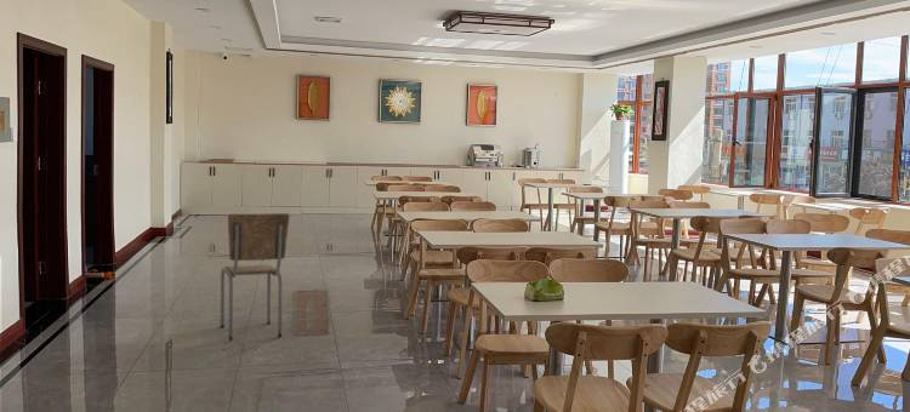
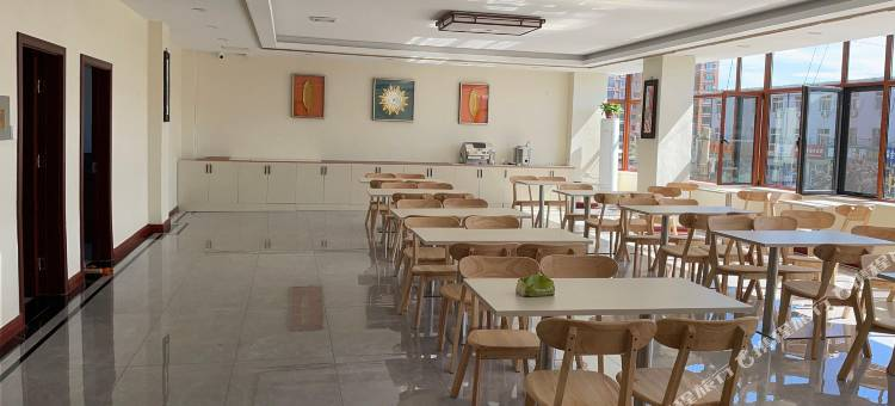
- dining chair (251, 273)
